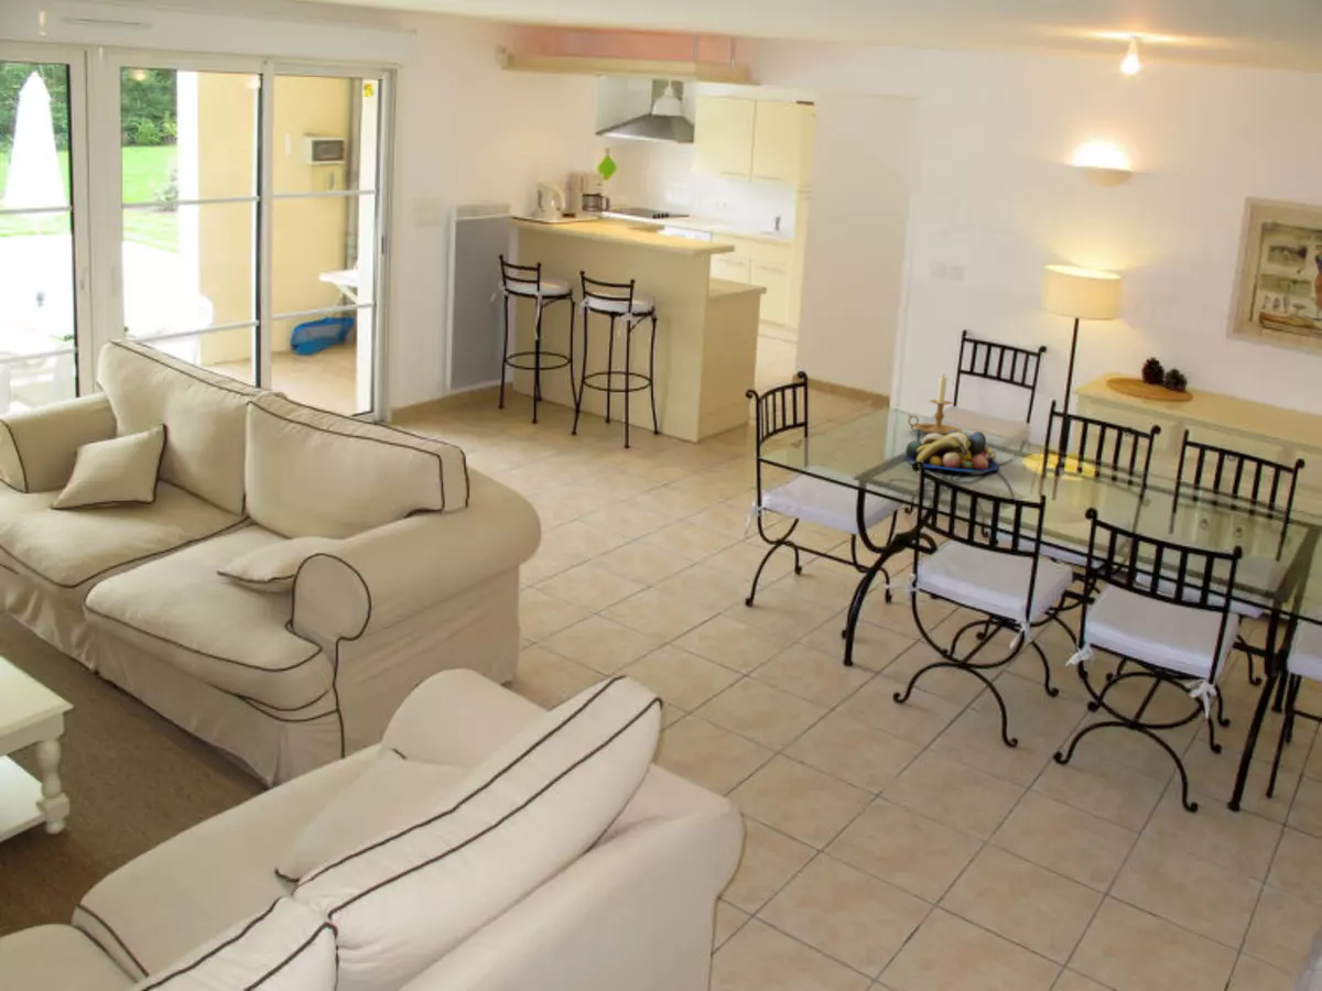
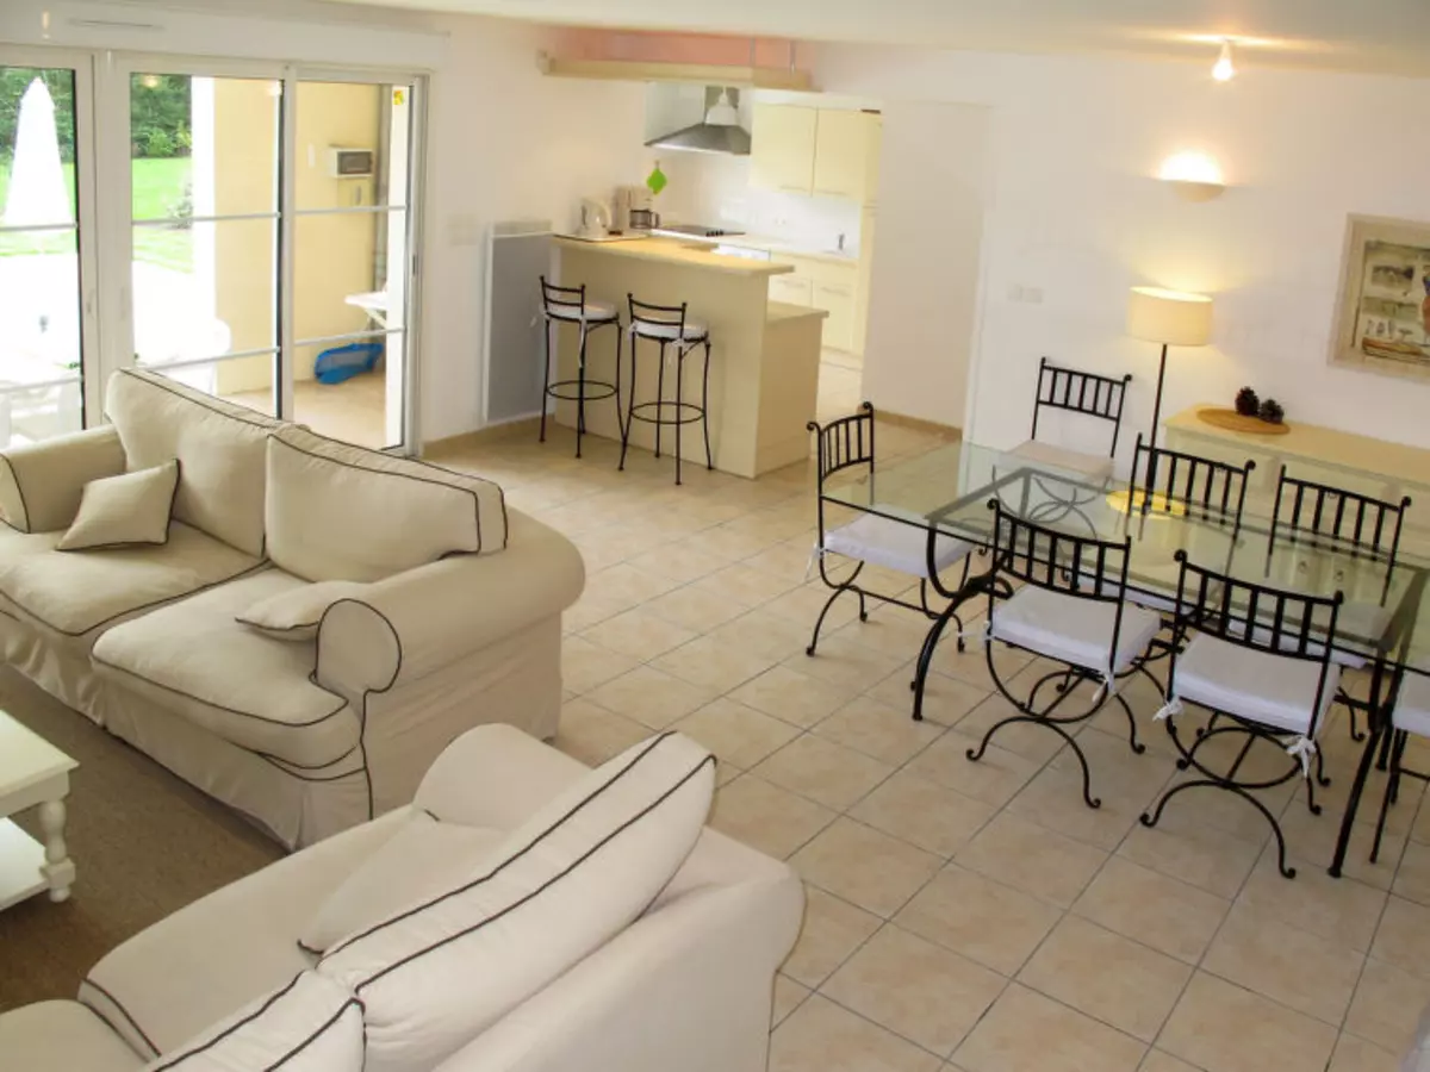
- fruit bowl (954, 446)
- candle holder (940, 404)
